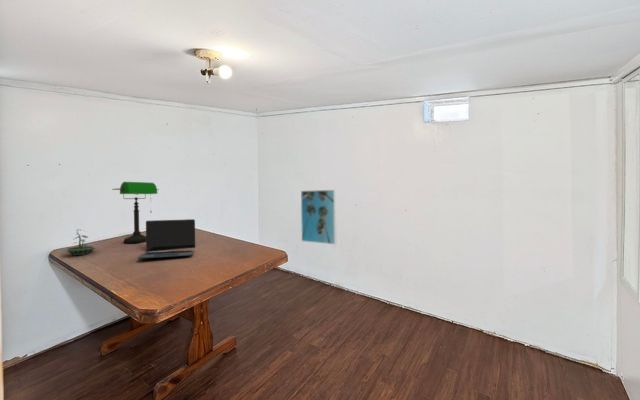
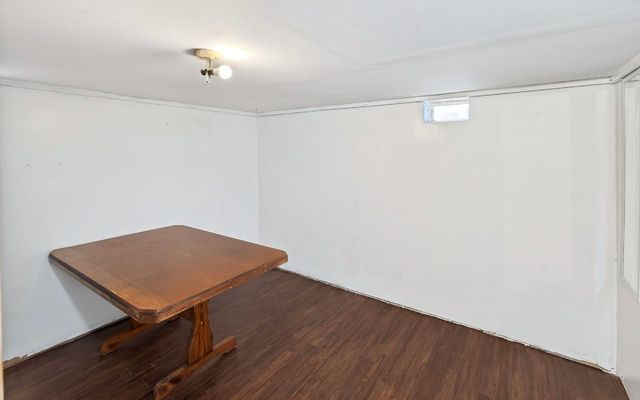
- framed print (318, 216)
- desk lamp (136, 211)
- laptop (168, 237)
- terrarium (79, 235)
